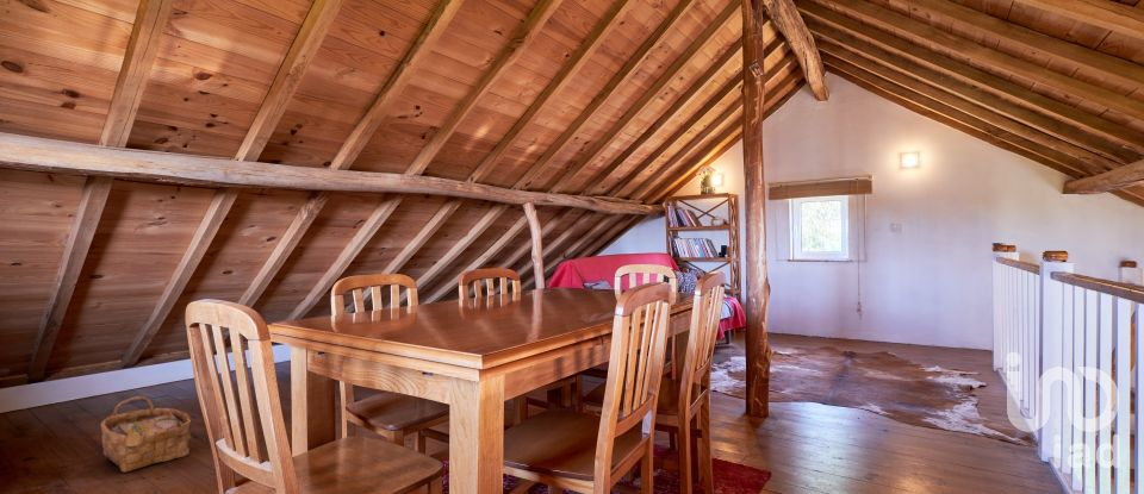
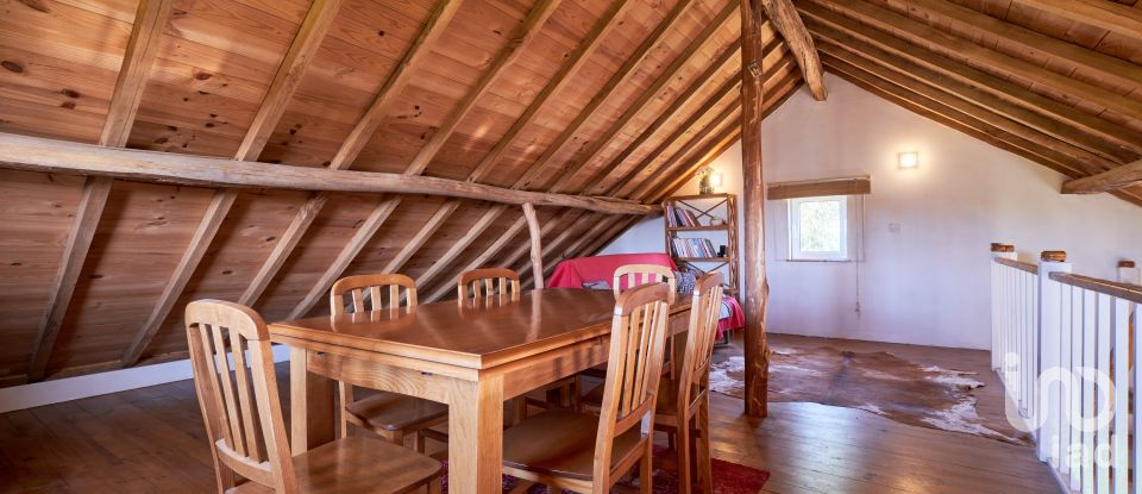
- woven basket (148, 430)
